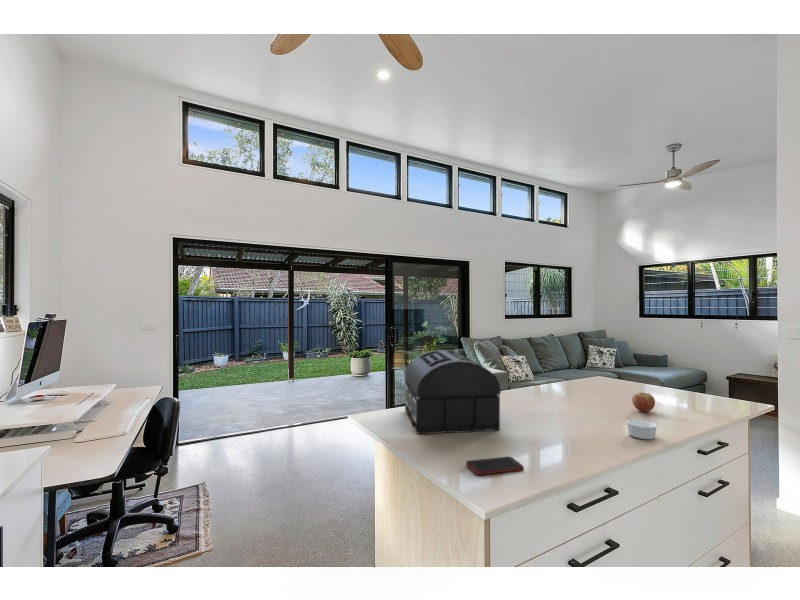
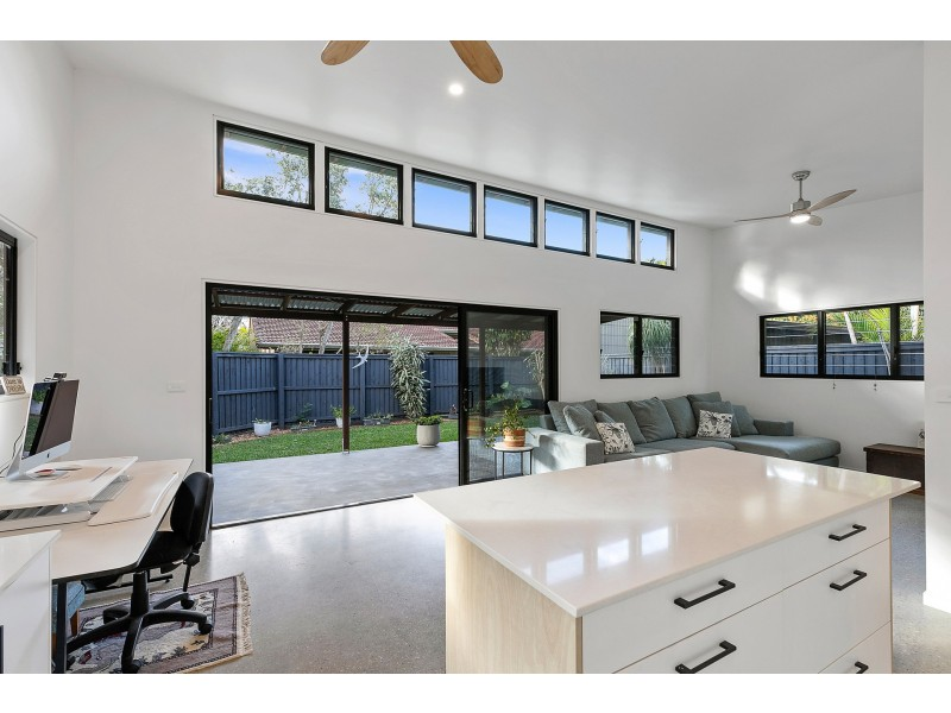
- treasure chest (448, 386)
- cell phone (494, 465)
- fruit (643, 401)
- ramekin (641, 429)
